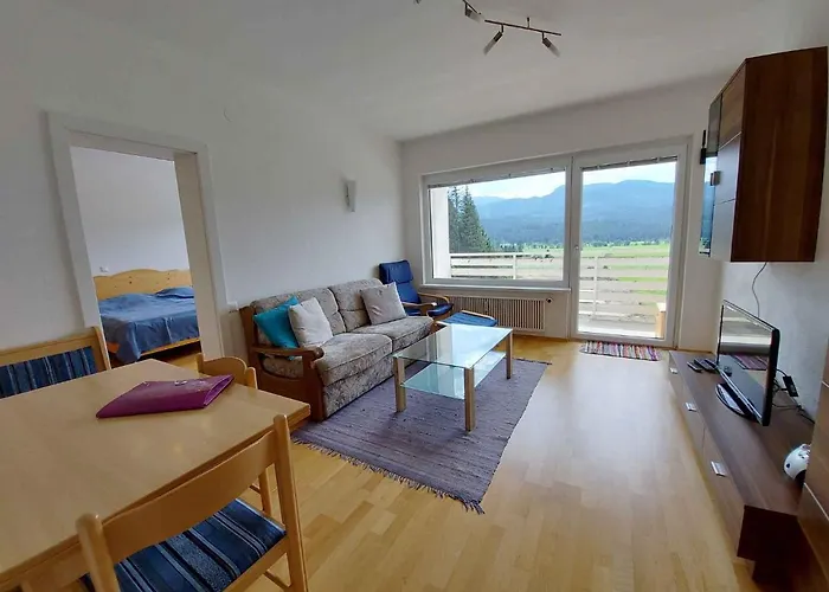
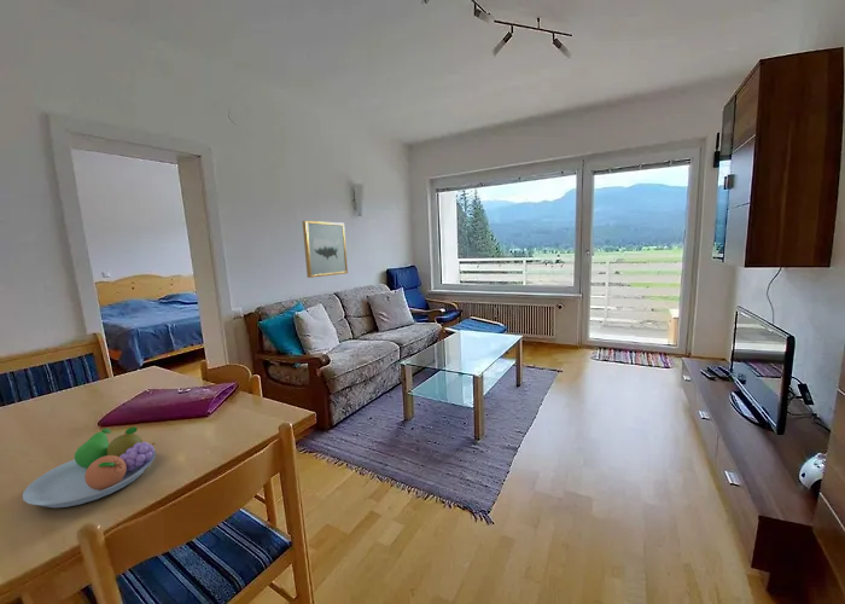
+ wall art (326, 249)
+ fruit bowl (95, 459)
